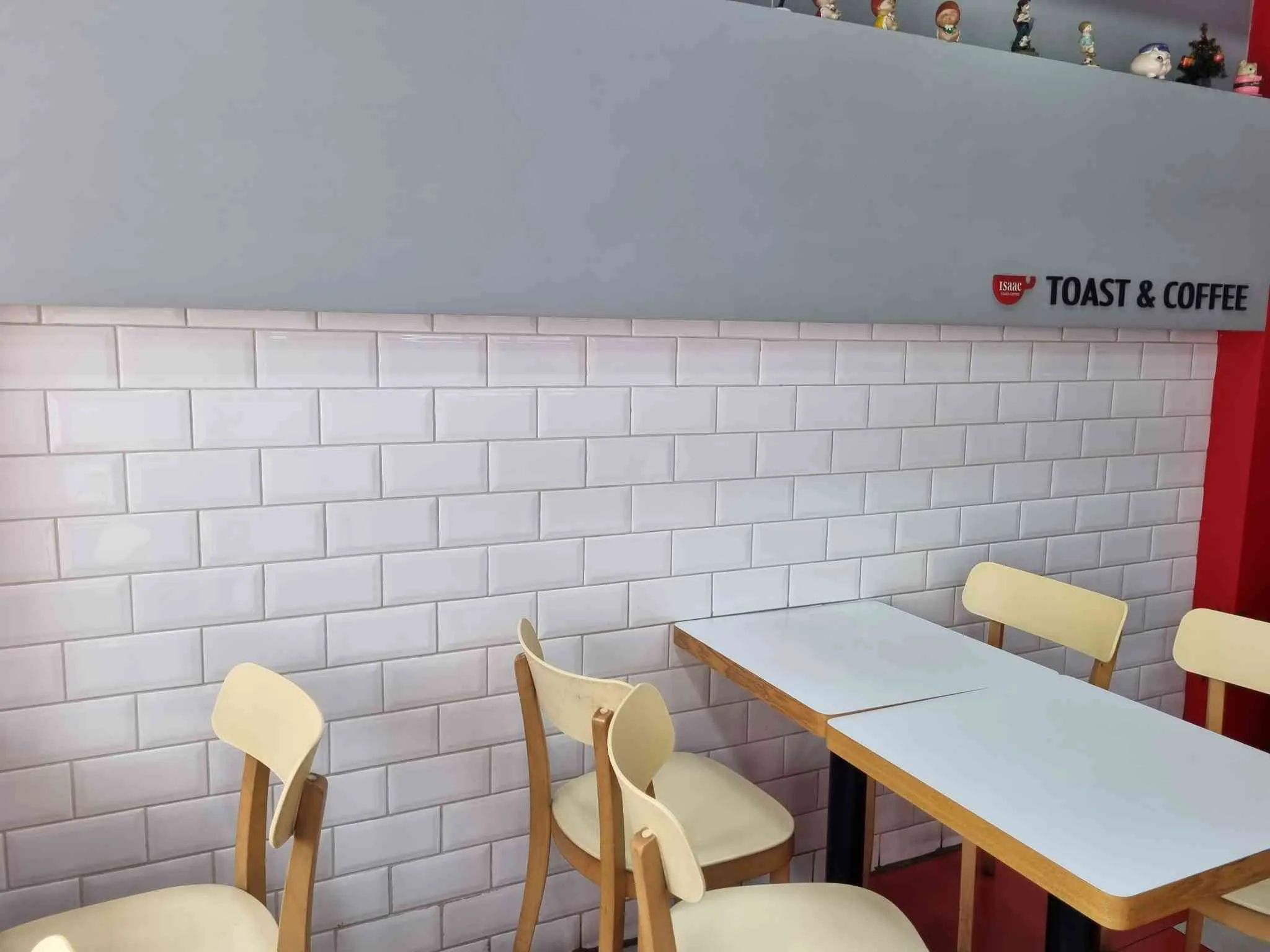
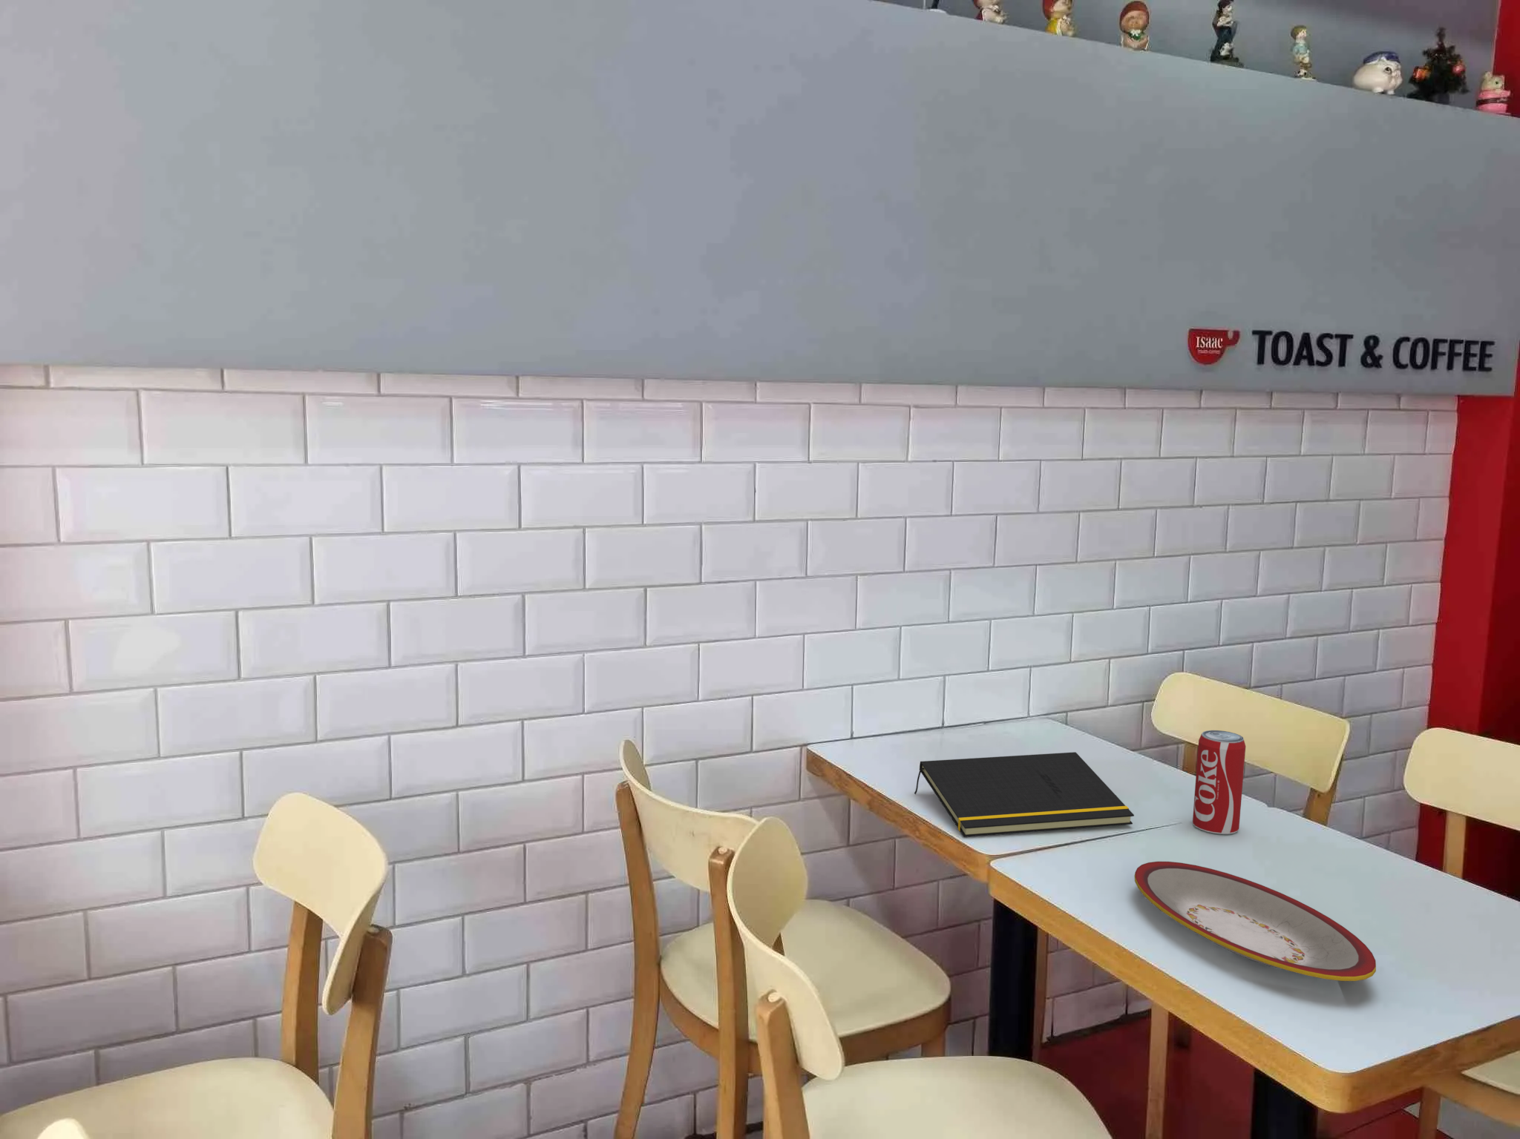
+ plate (1245, 924)
+ beverage can (1218, 781)
+ notepad (1023, 791)
